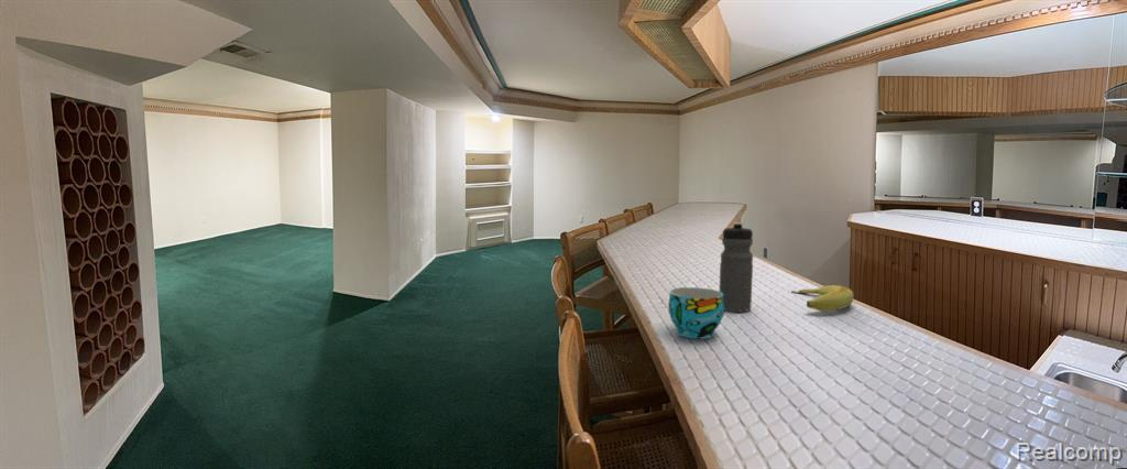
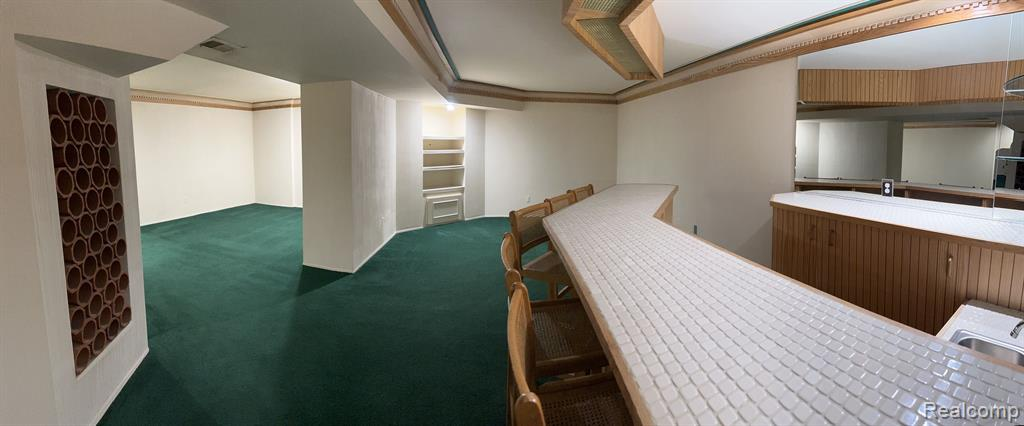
- banana (817, 293)
- cup (694, 312)
- water bottle (736, 265)
